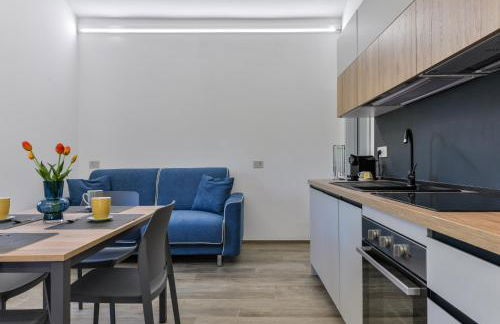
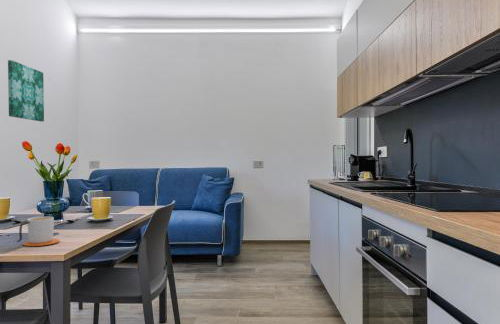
+ wall art (27, 93)
+ mug (40, 230)
